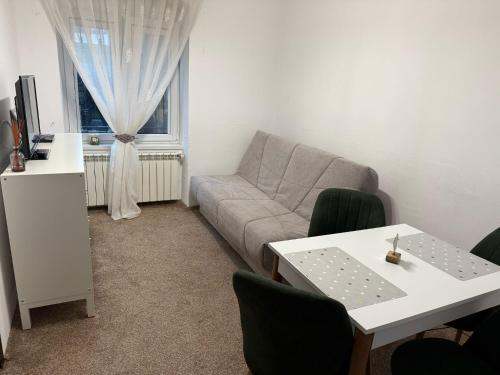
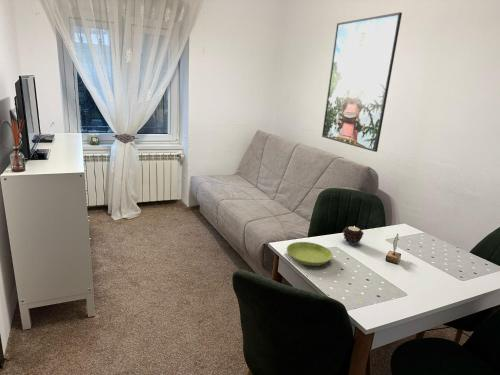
+ saucer (308, 254)
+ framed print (356, 84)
+ candle (352, 234)
